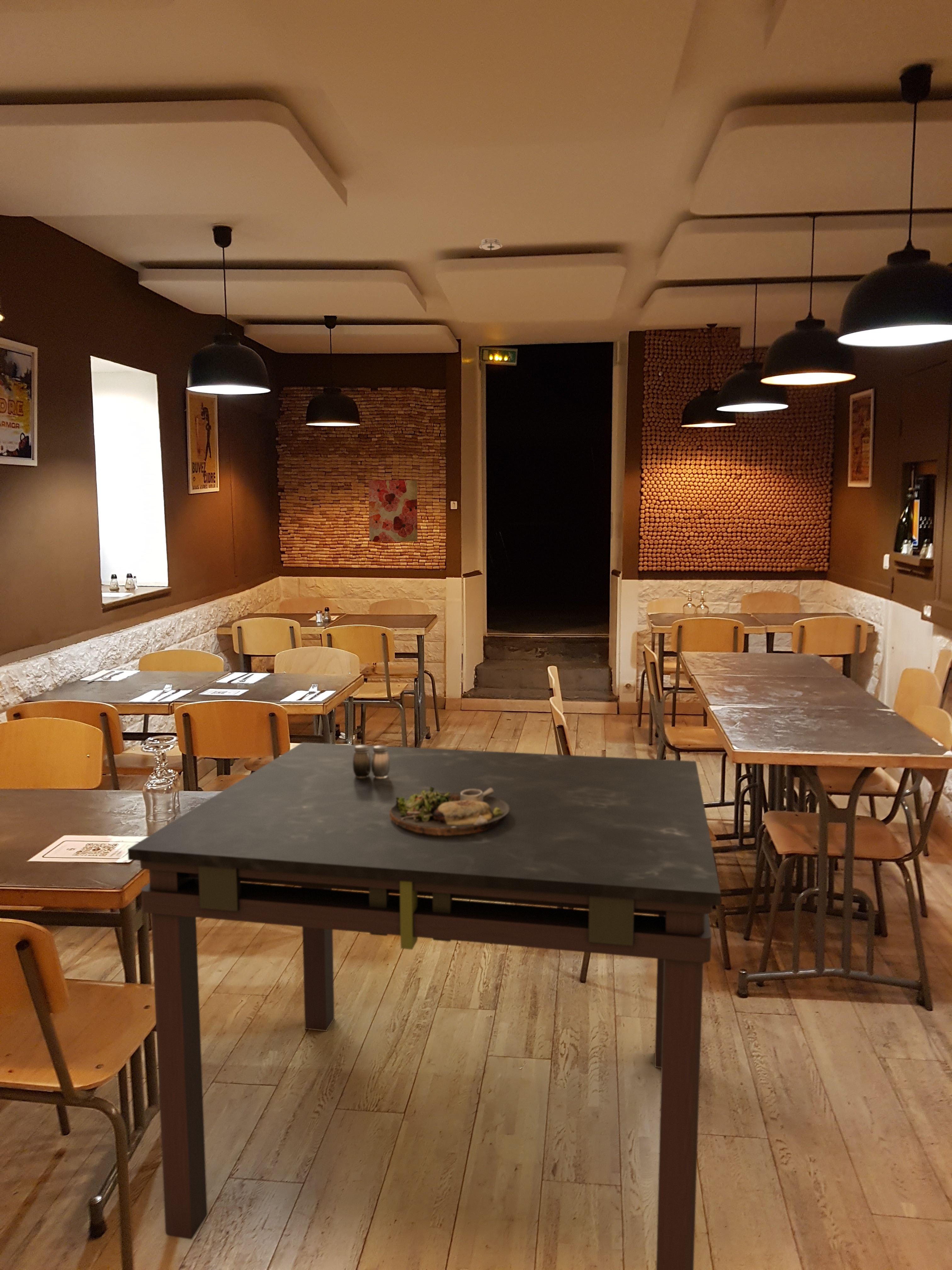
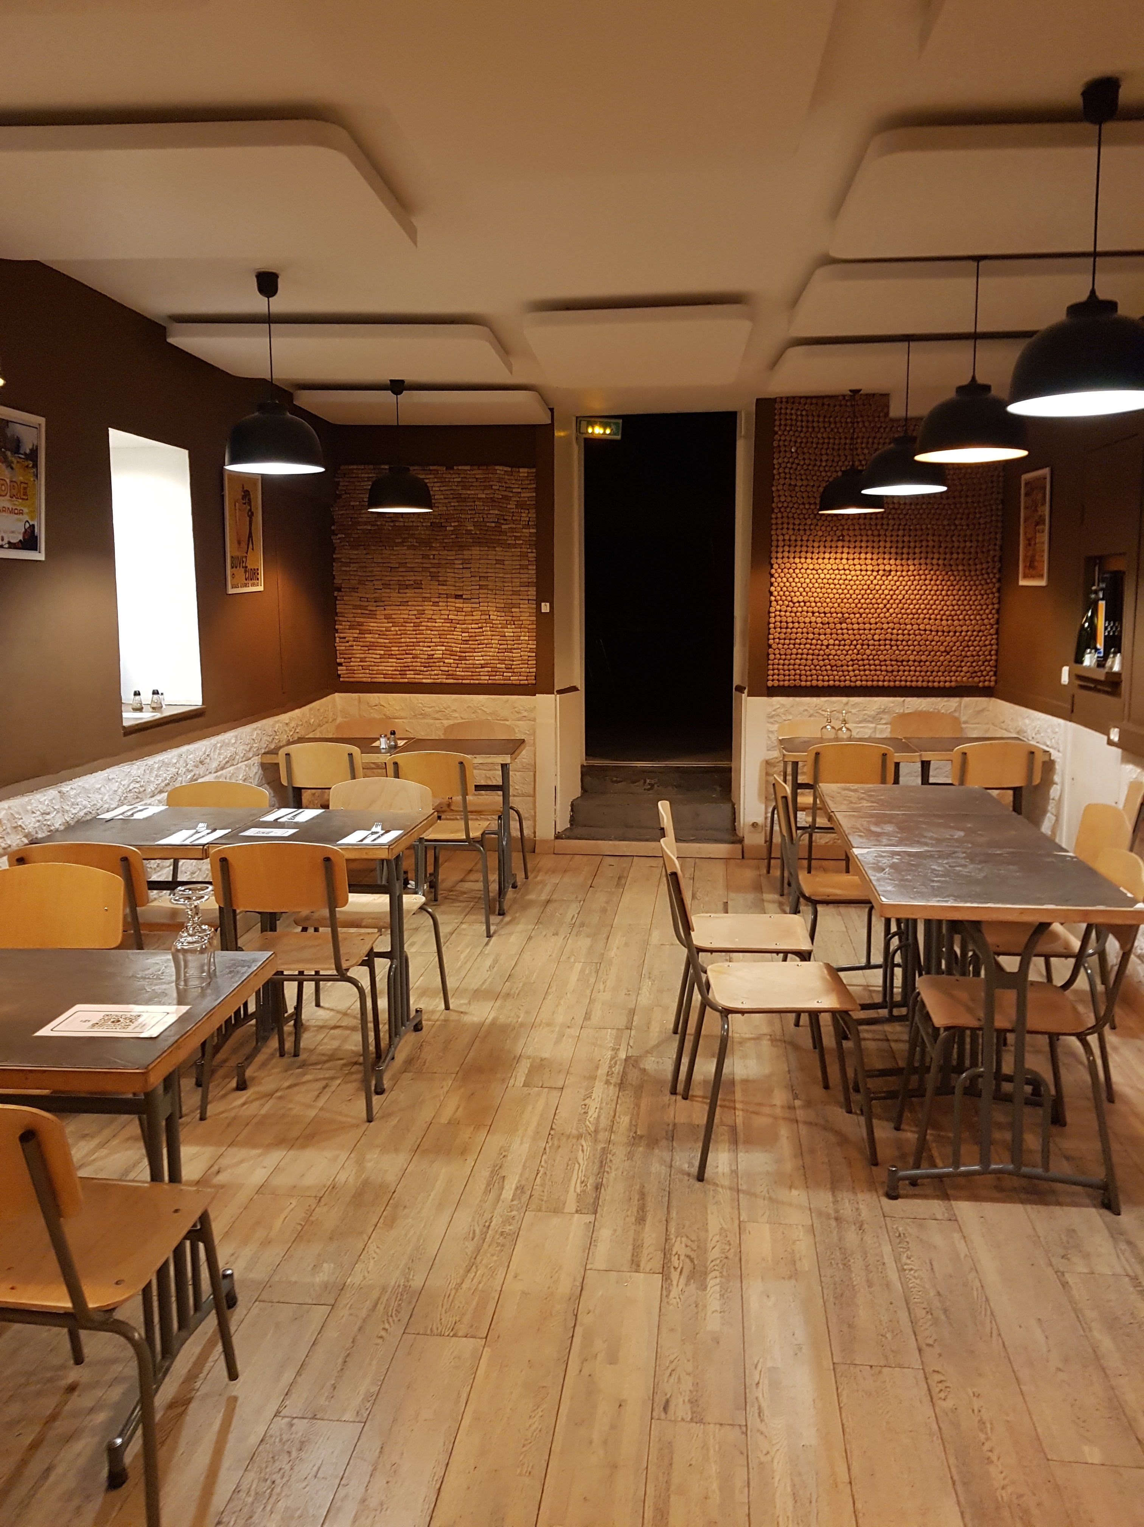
- smoke detector (490, 244)
- dining table (459, 941)
- wall art (393, 511)
- dinner plate (450, 801)
- salt and pepper shaker (371, 760)
